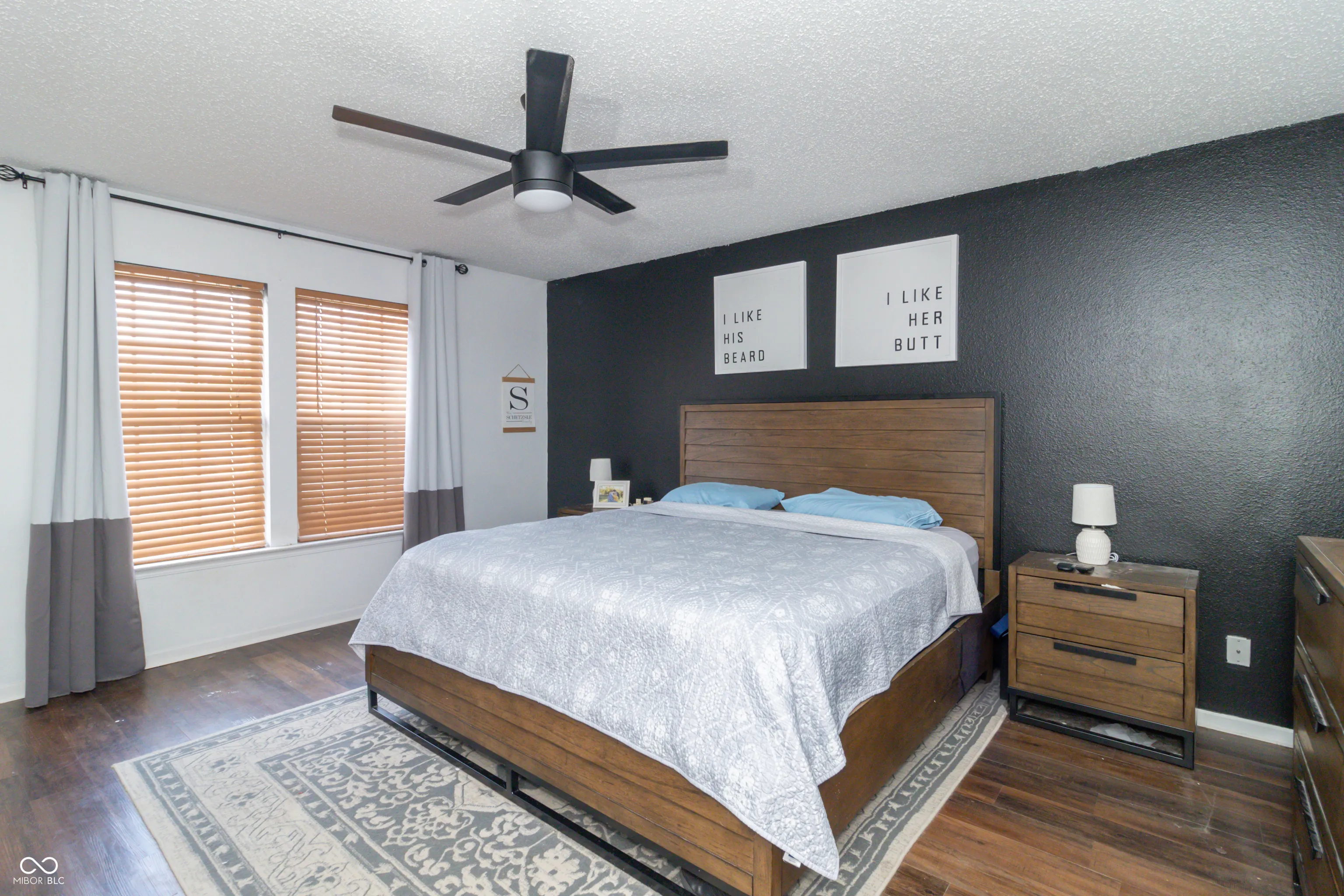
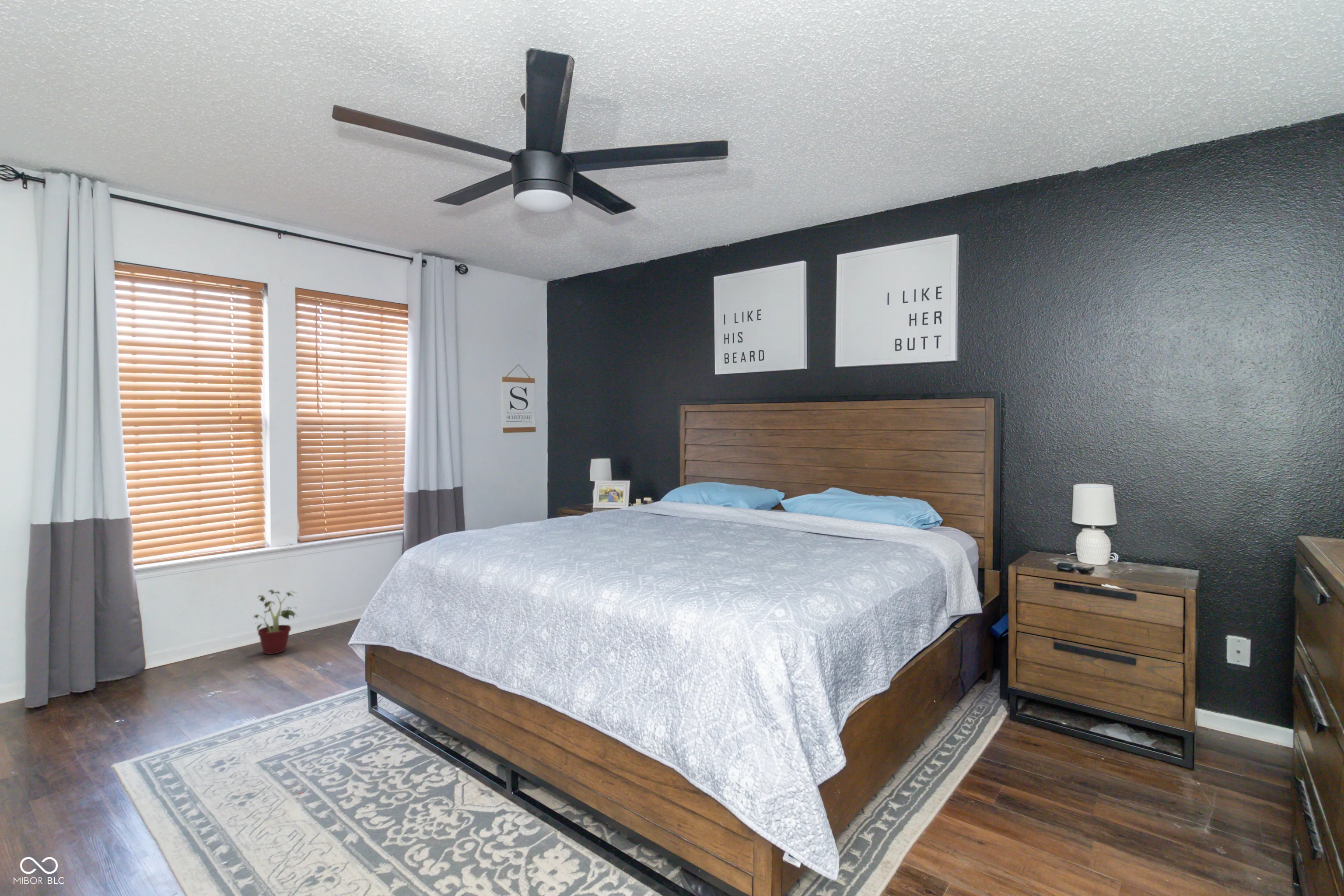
+ potted plant (272, 618)
